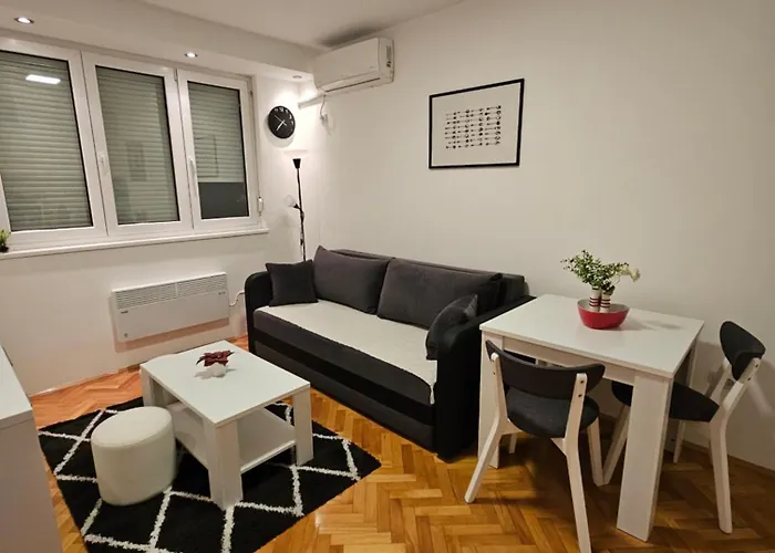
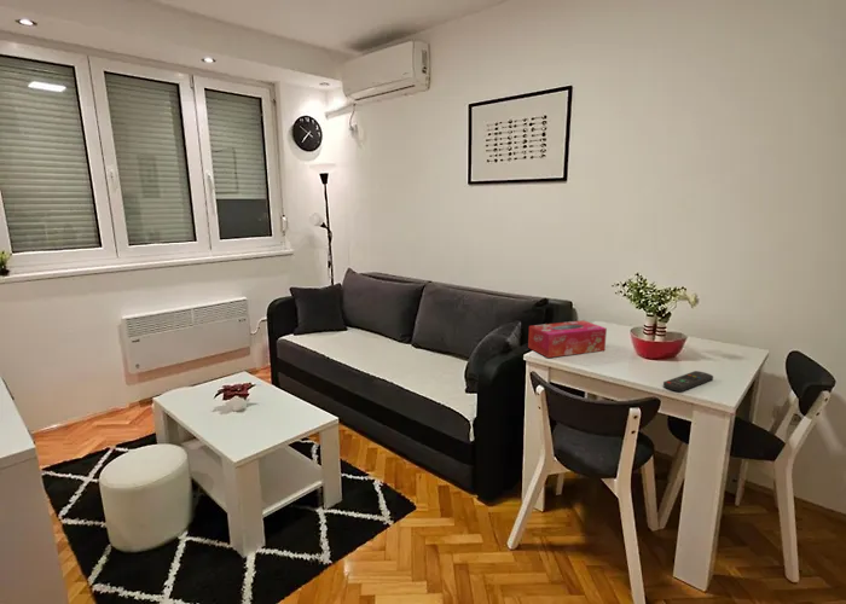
+ tissue box (566, 337)
+ remote control (688, 381)
